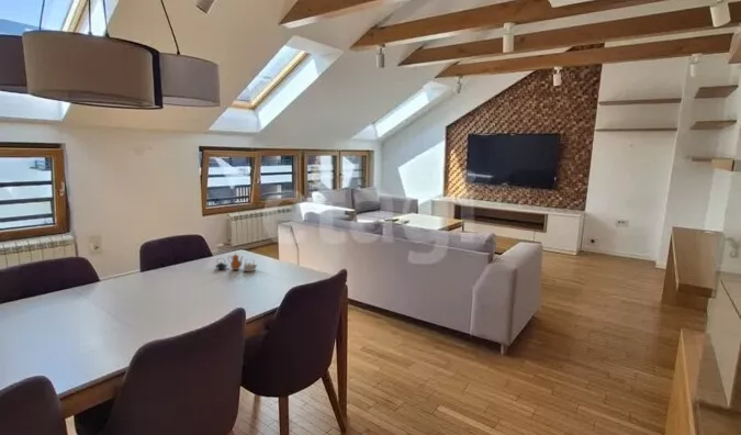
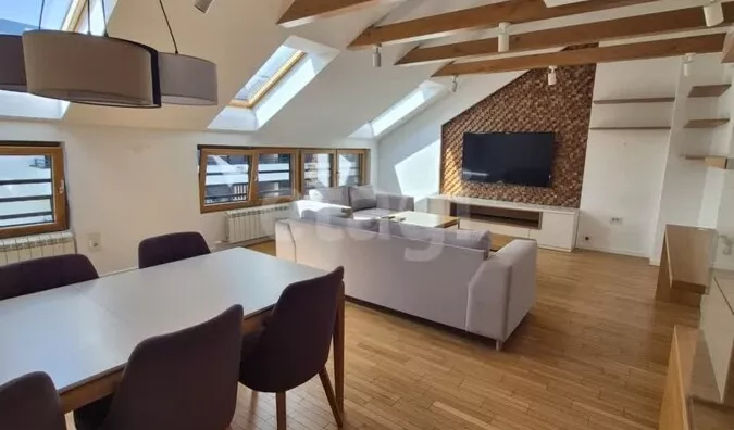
- teapot (236, 260)
